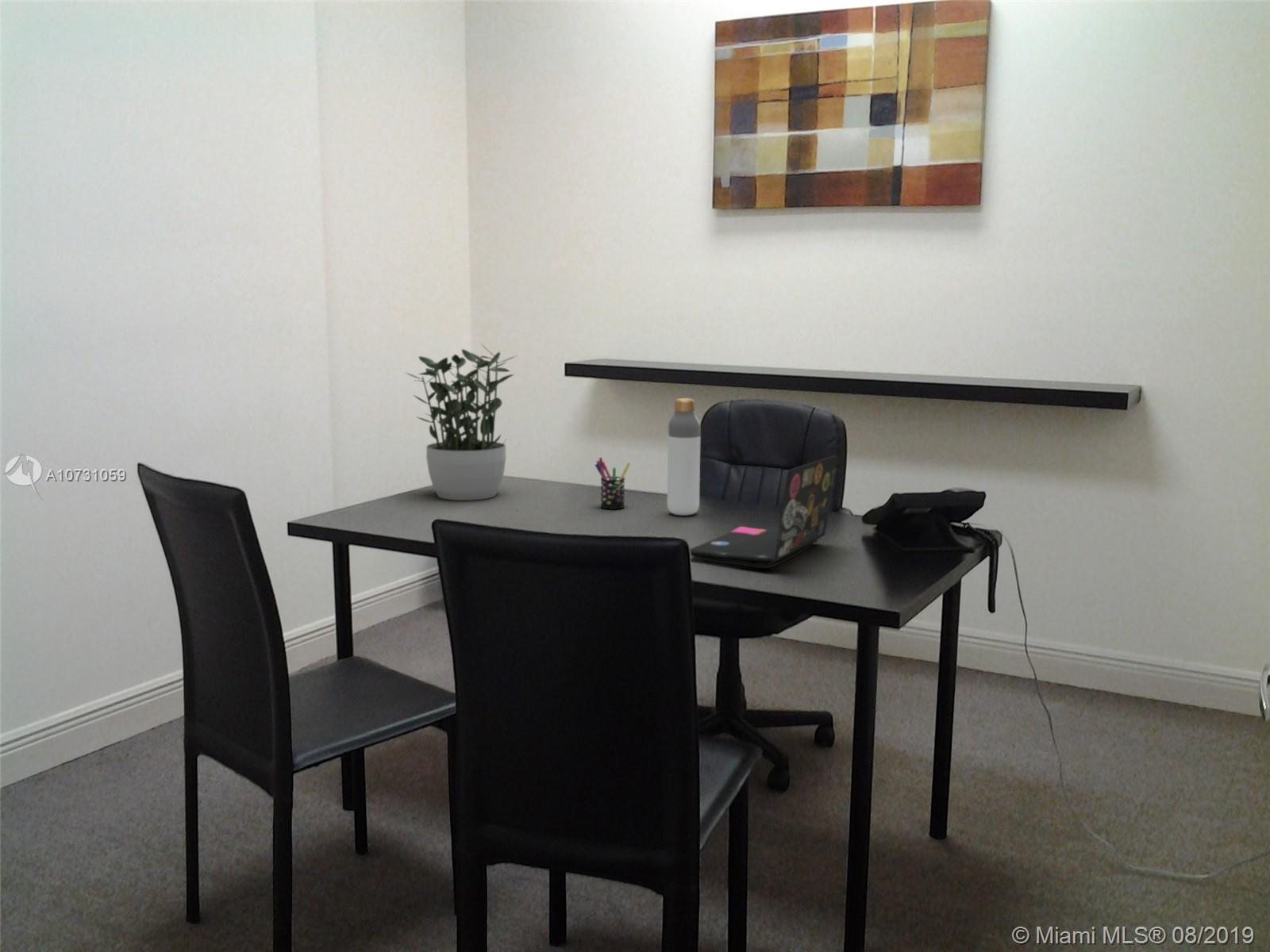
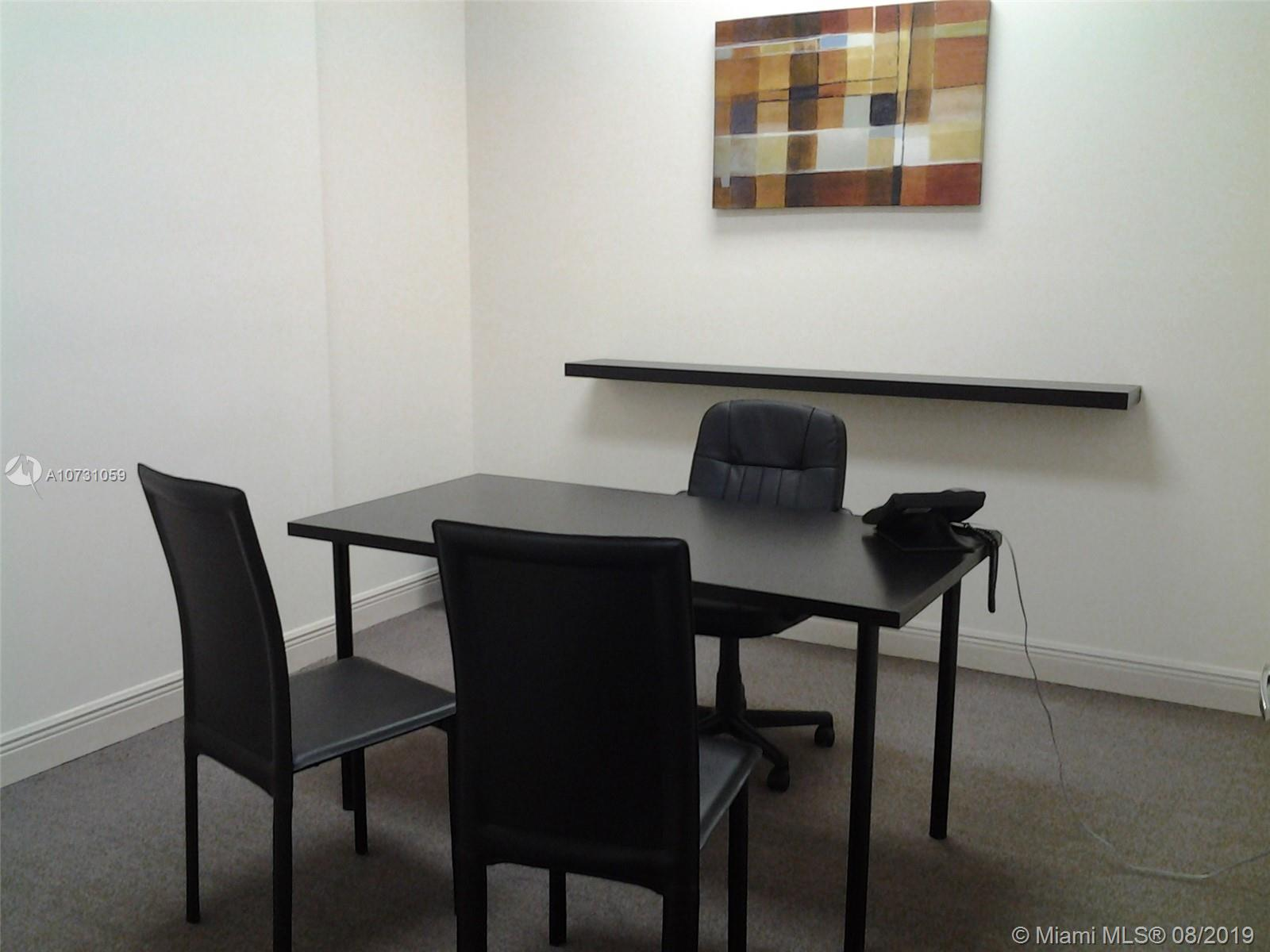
- laptop (782, 506)
- pen holder (611, 482)
- bottle (683, 456)
- potted plant (464, 420)
